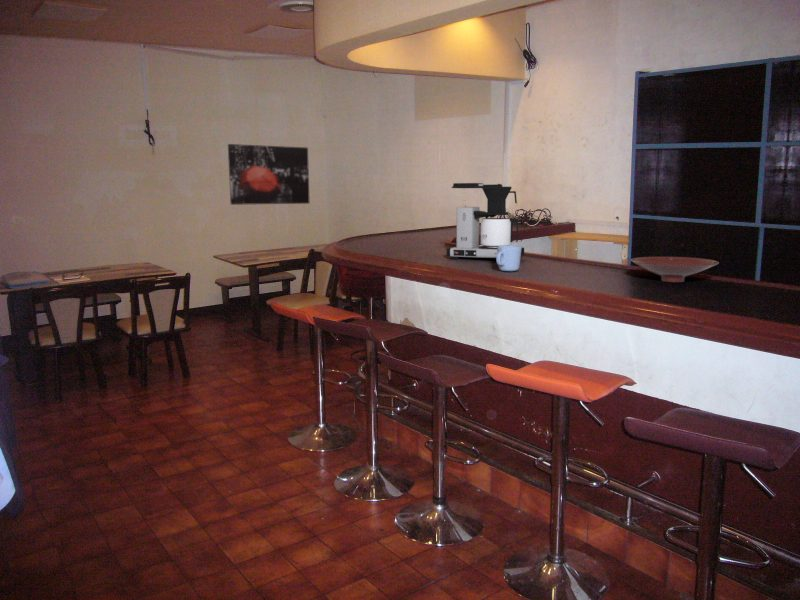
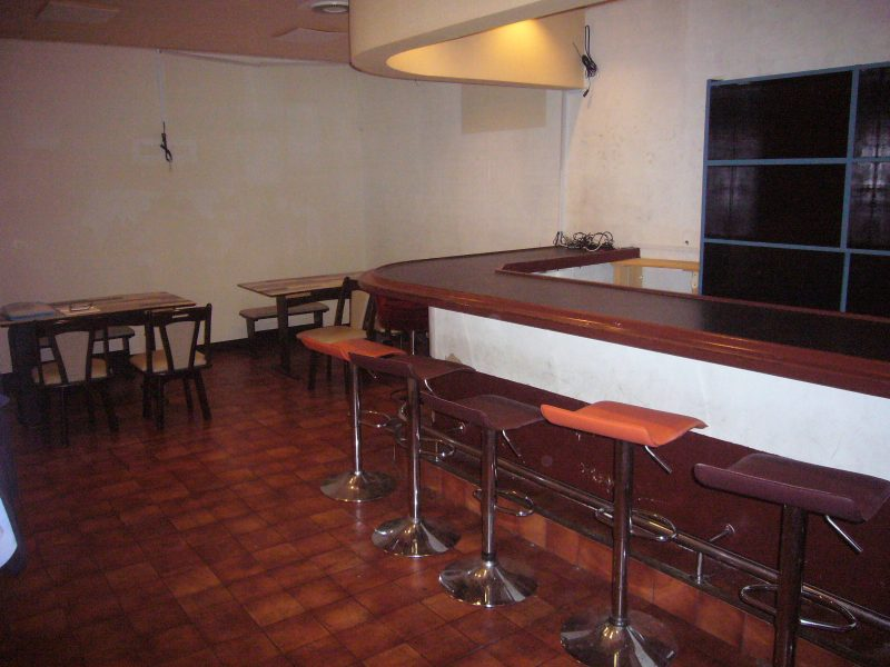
- bowl (673, 270)
- mug (506, 259)
- wall art (270, 175)
- coffee maker (486, 221)
